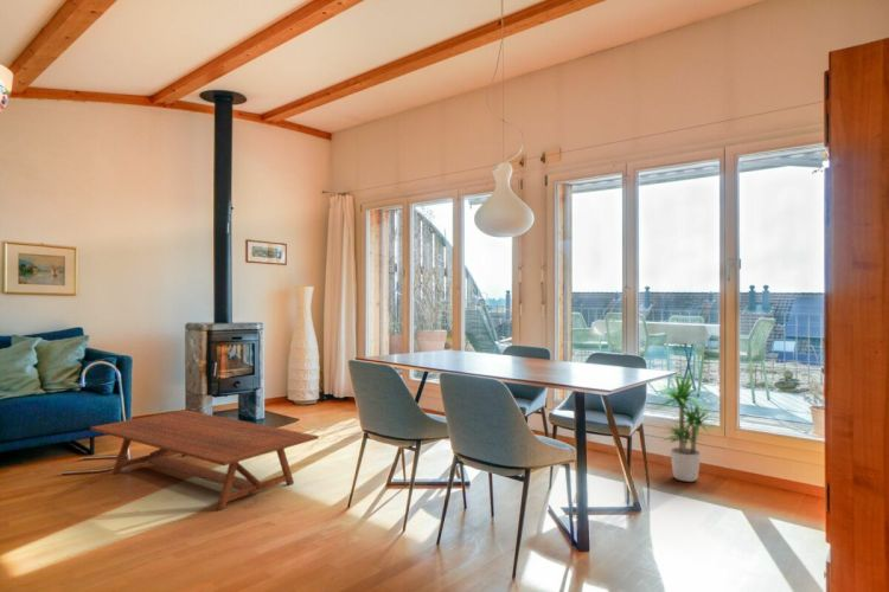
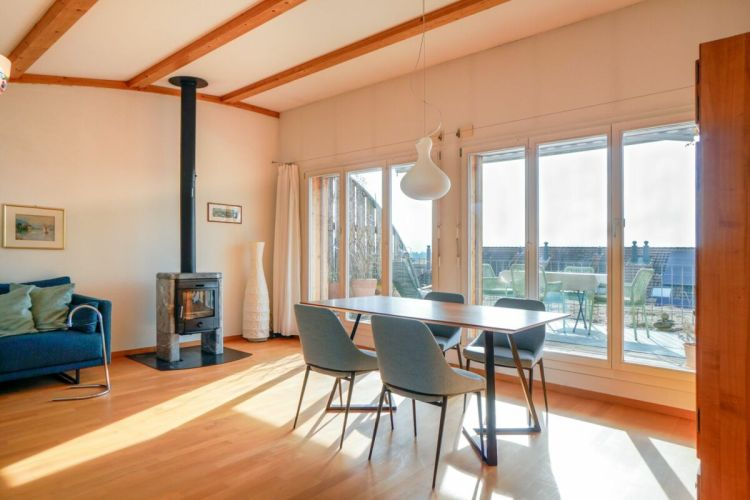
- coffee table (200, 455)
- potted plant (686, 425)
